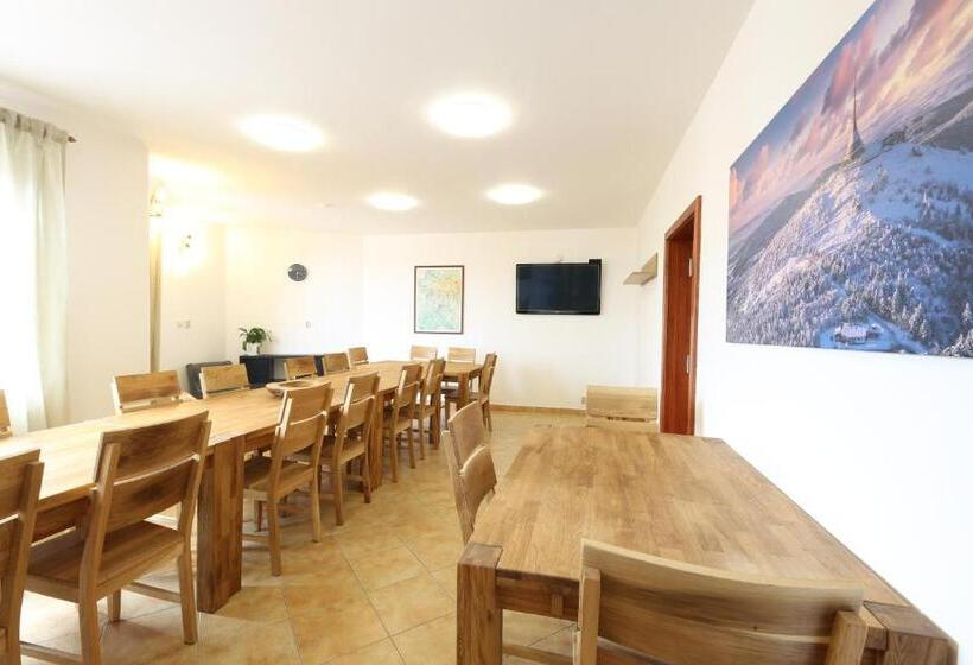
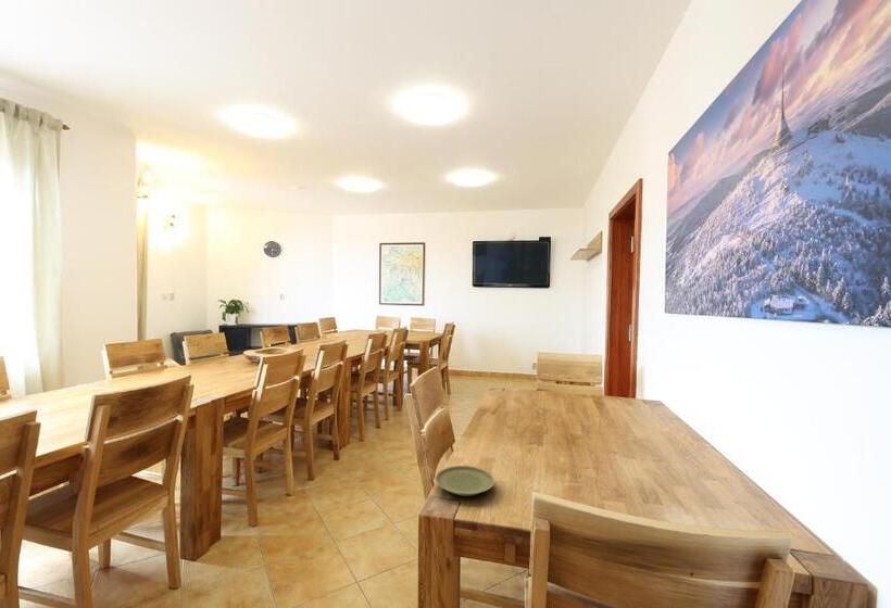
+ plate (464, 482)
